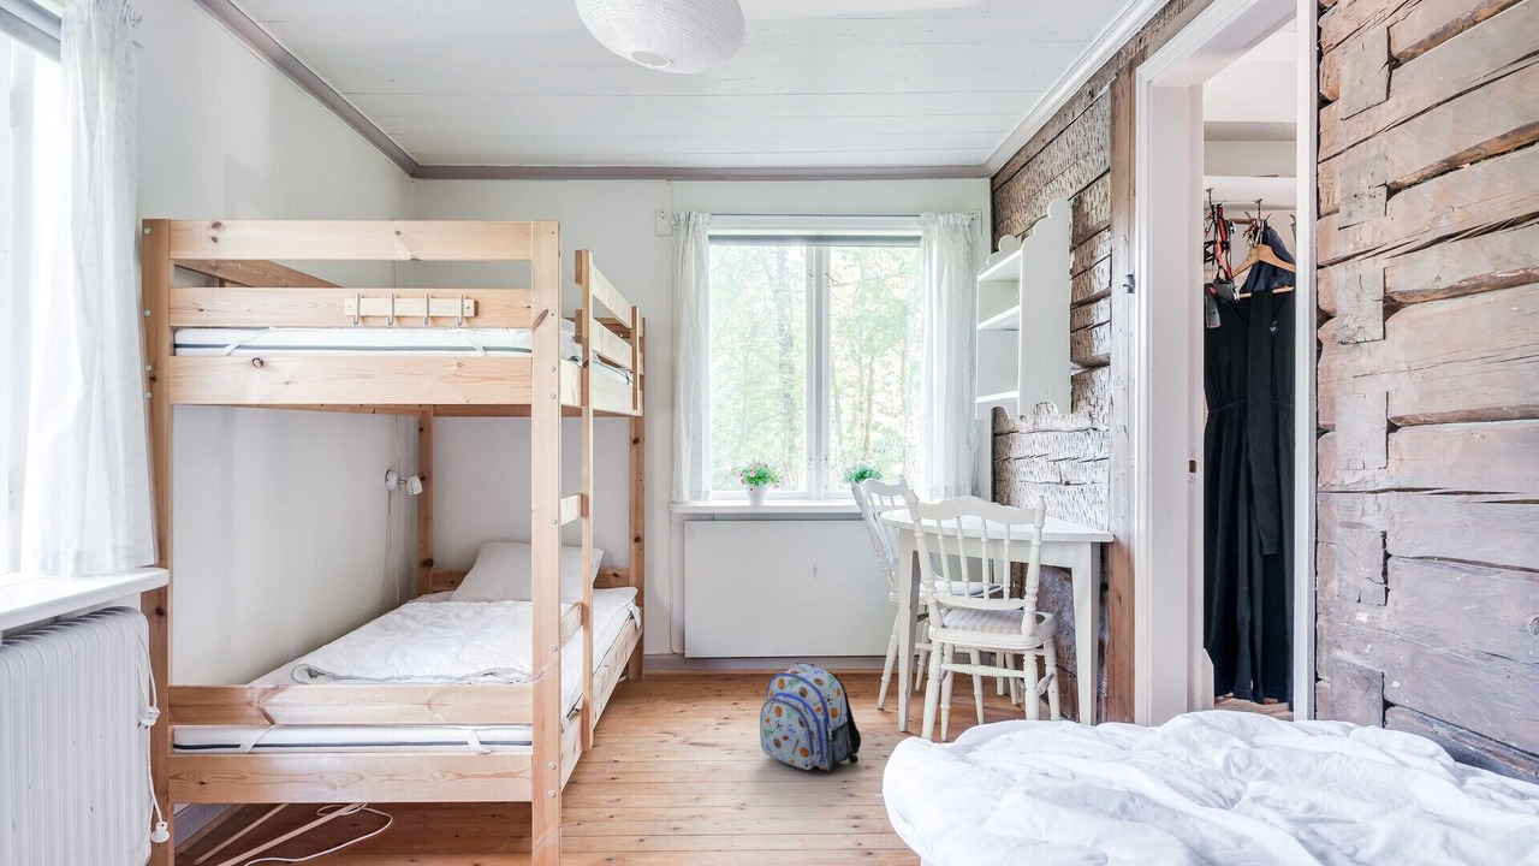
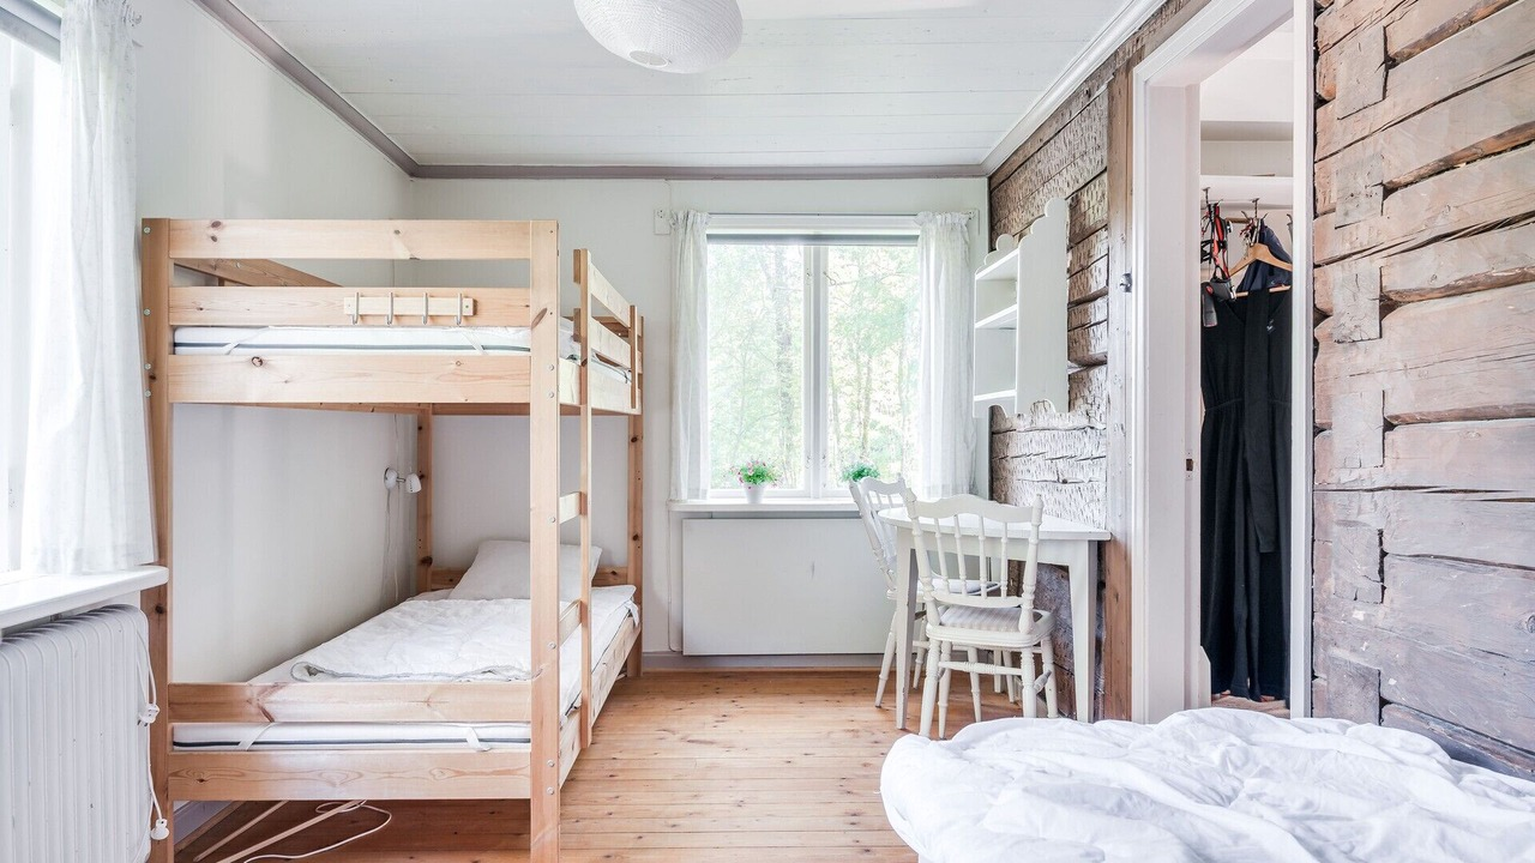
- backpack (803, 714)
